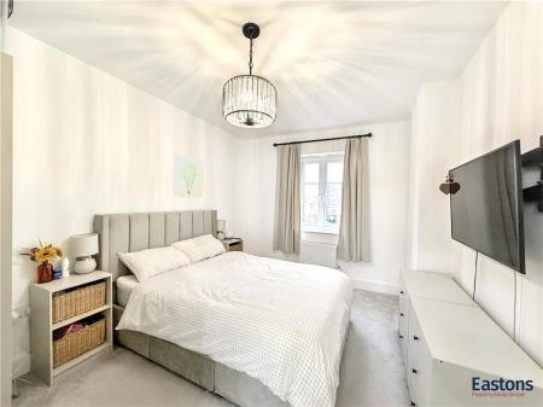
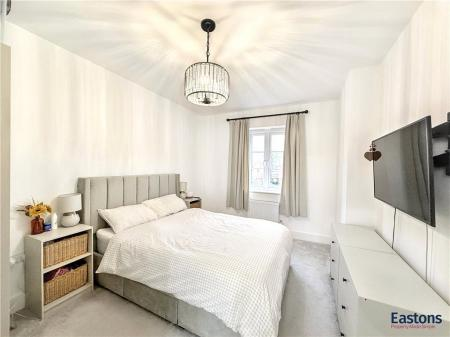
- wall art (189, 178)
